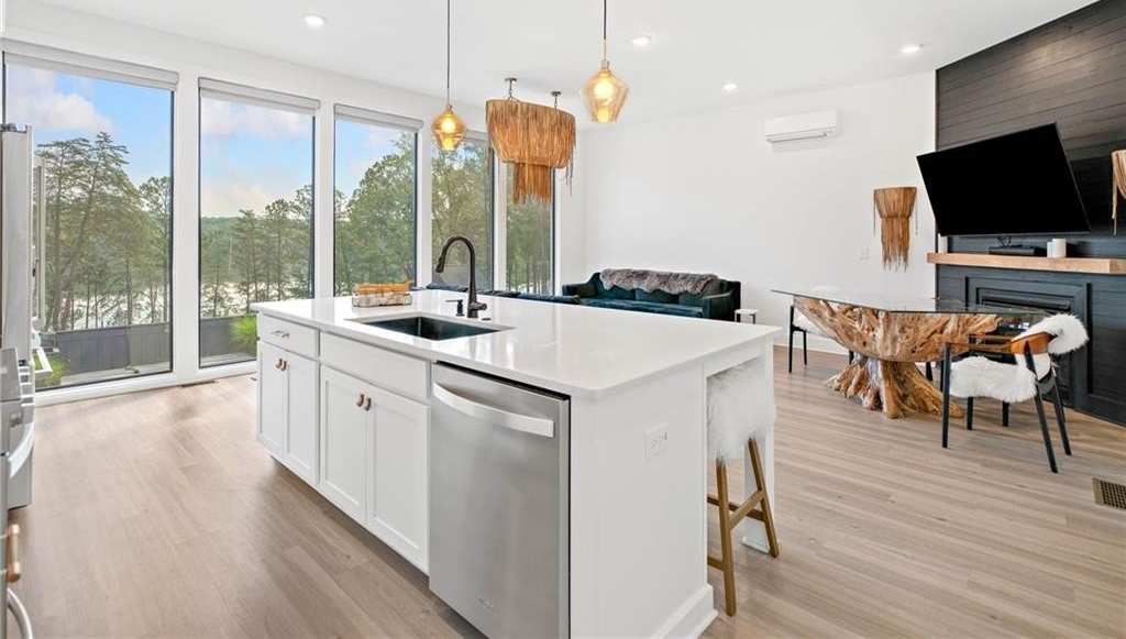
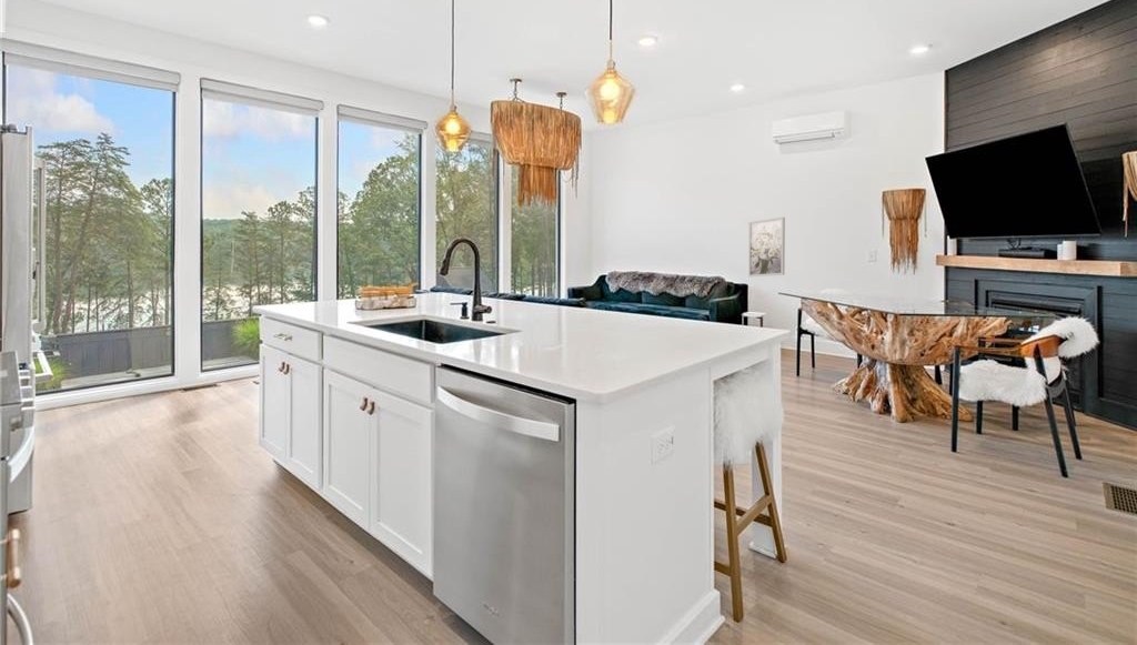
+ wall art (766, 248)
